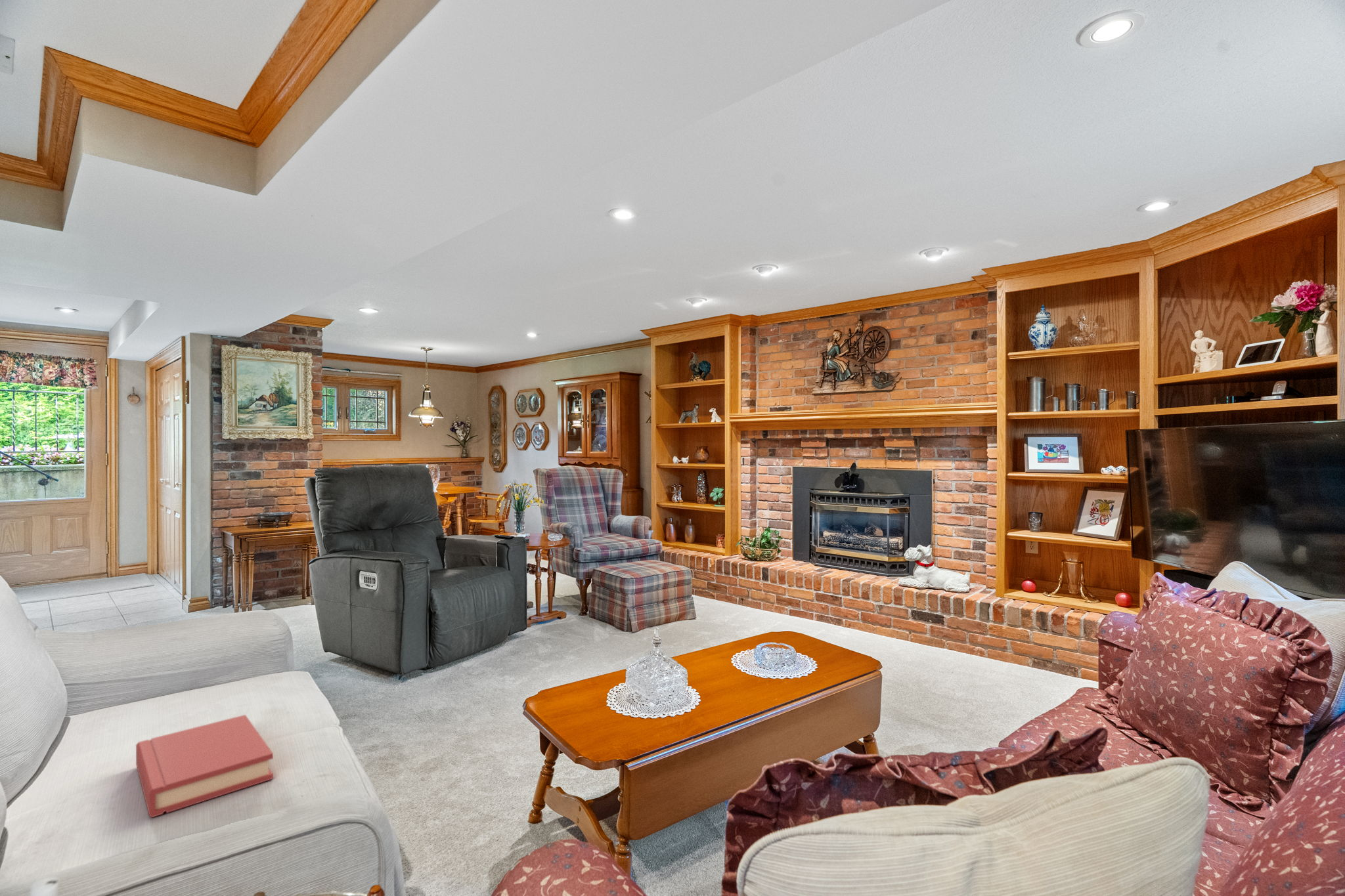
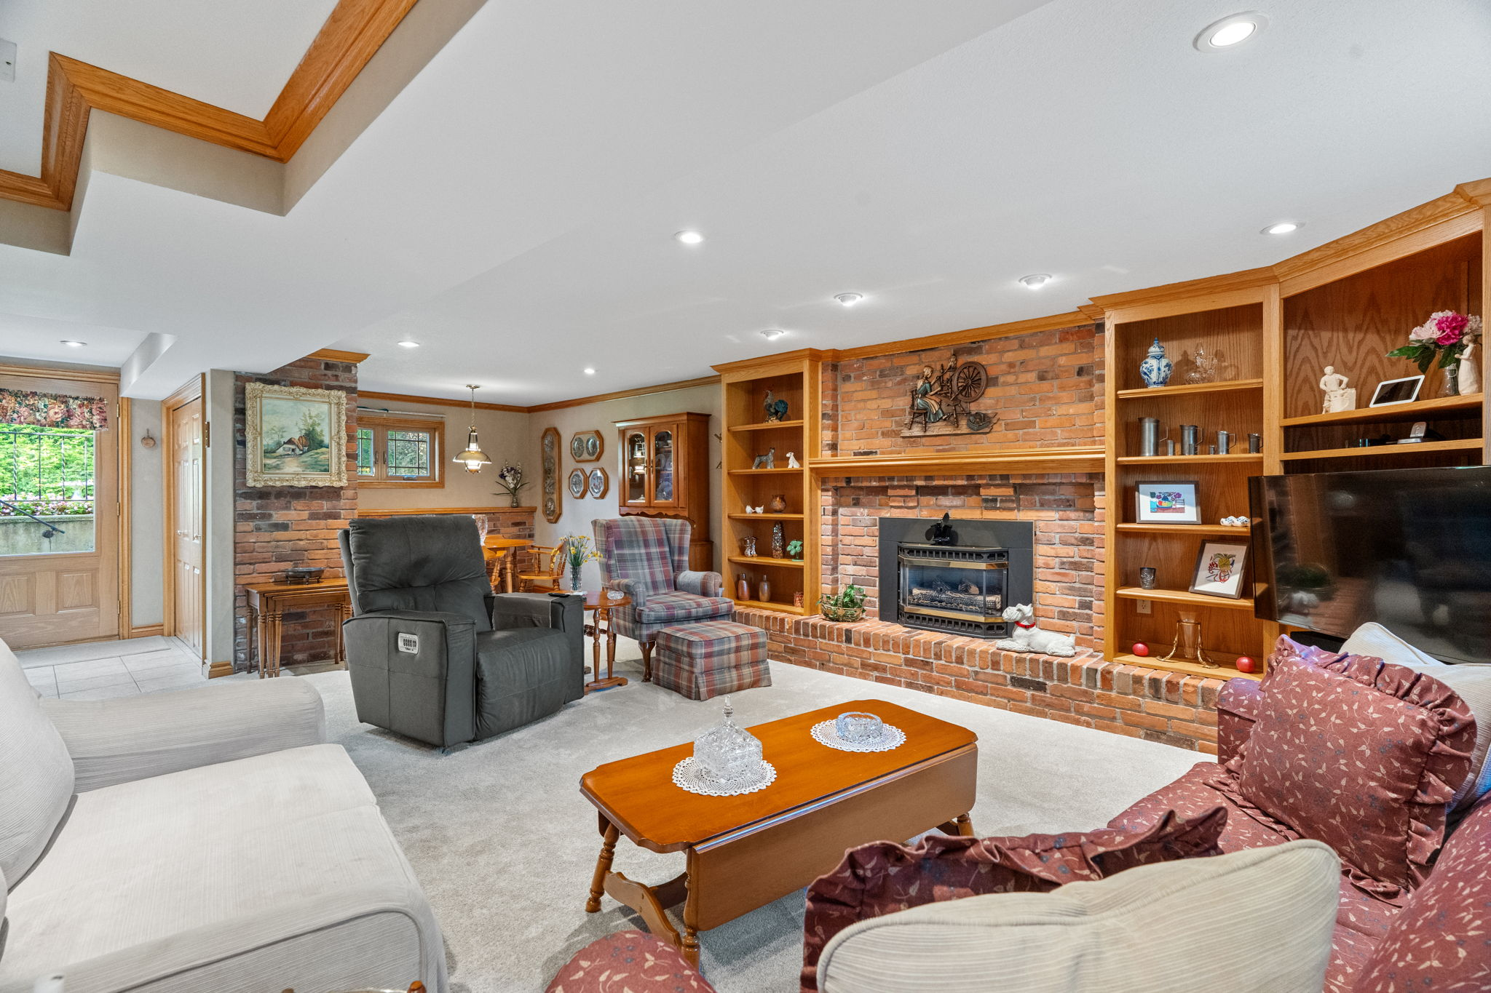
- hardback book (203, 760)
